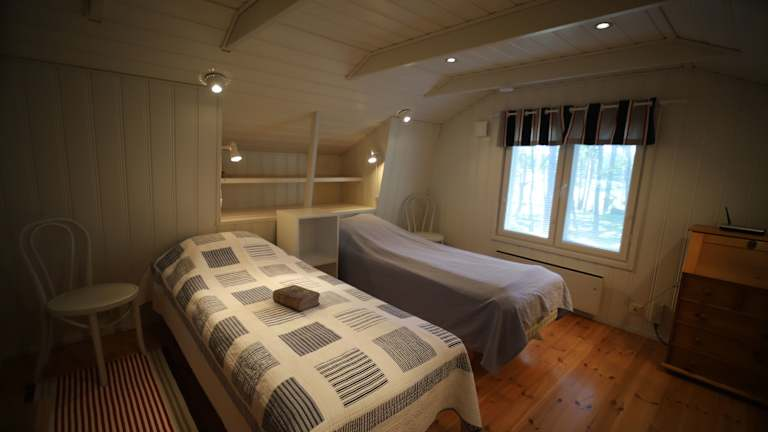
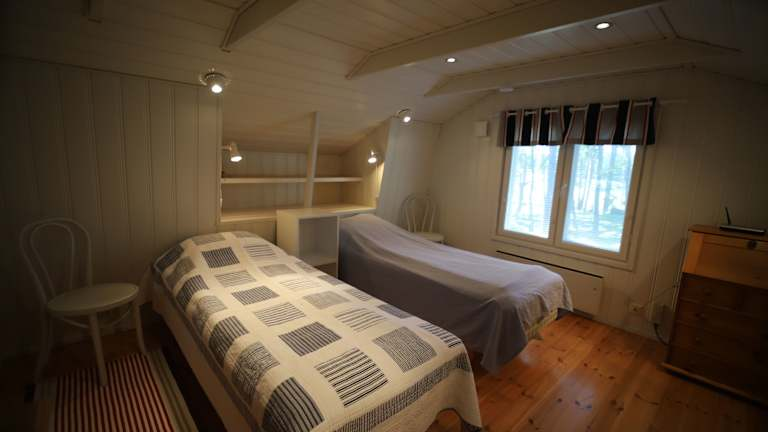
- book (296, 297)
